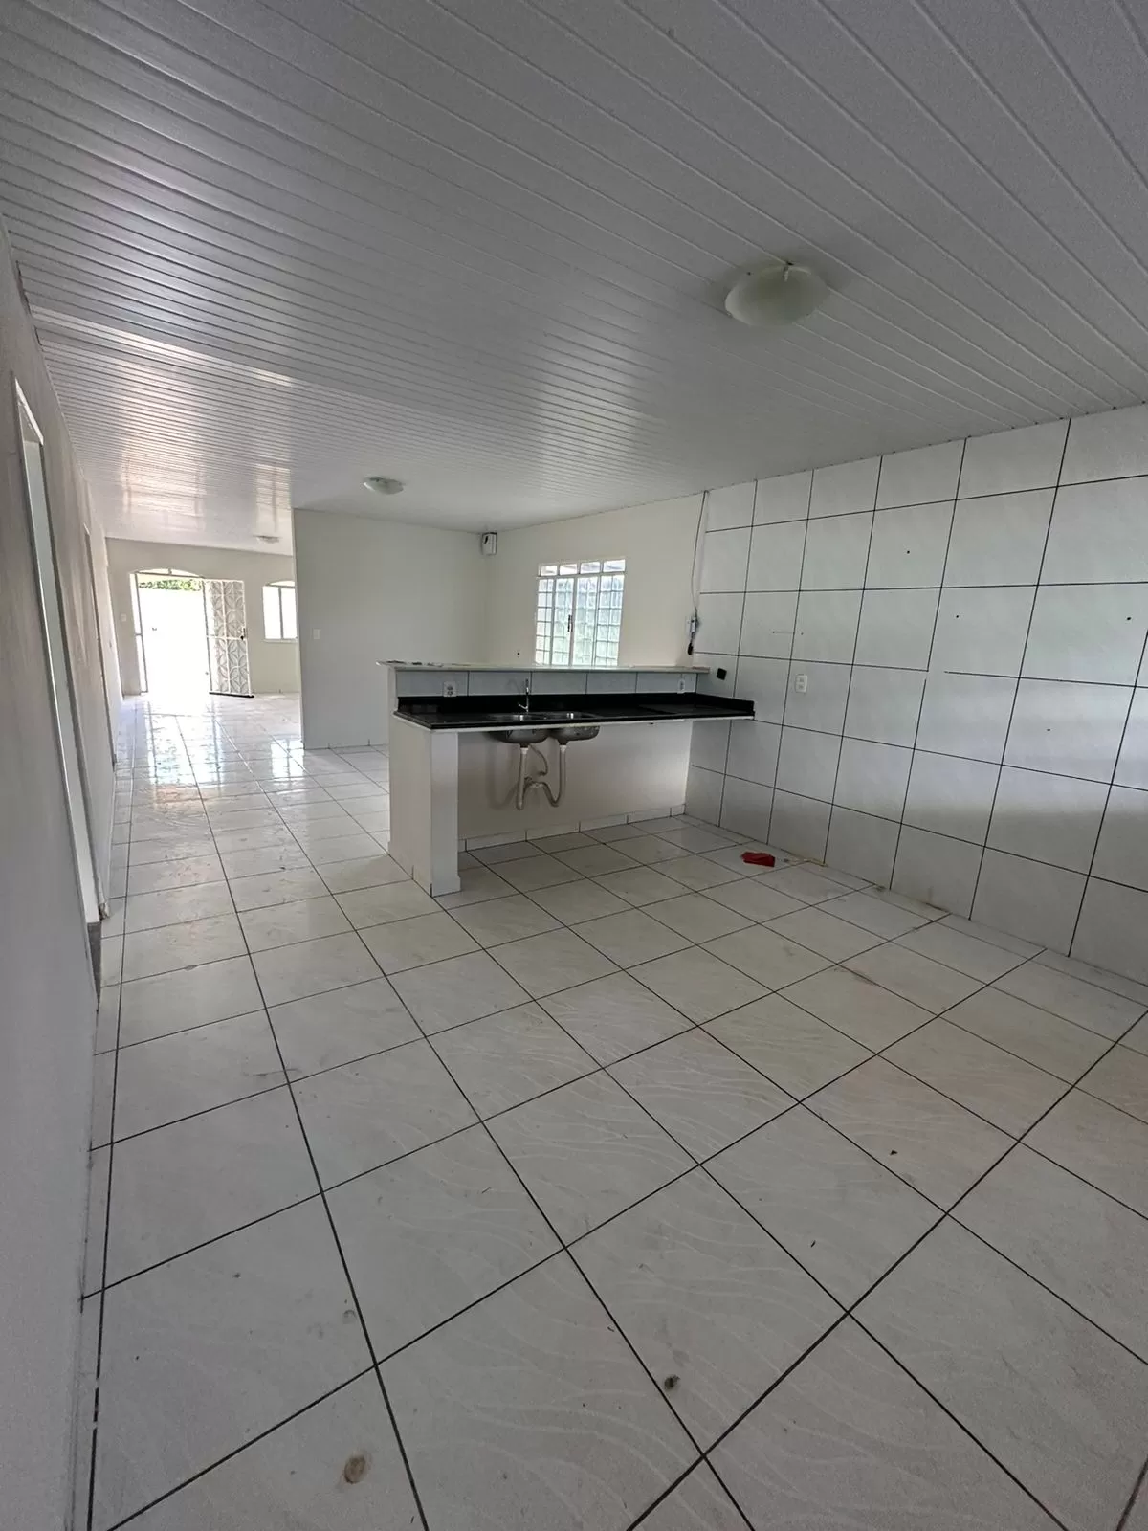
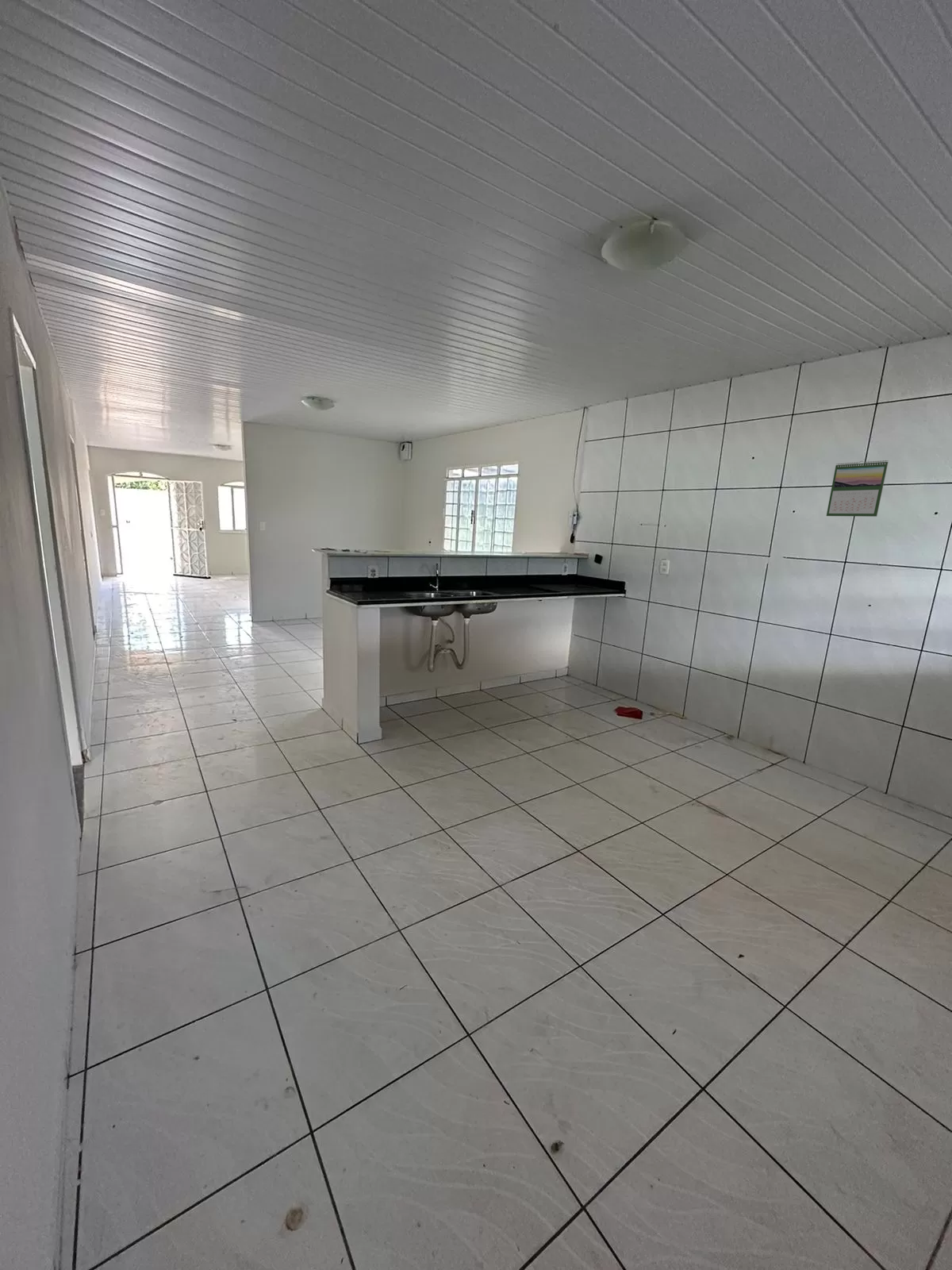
+ calendar (856, 488)
